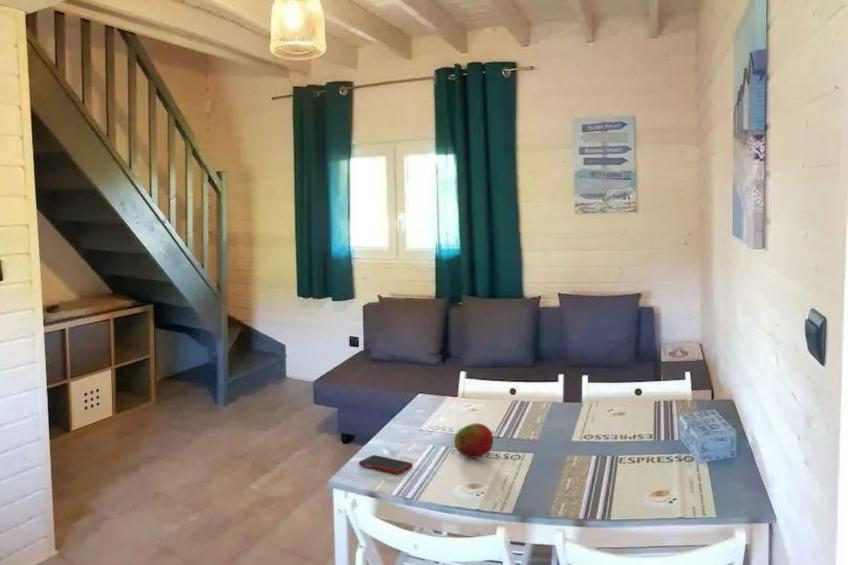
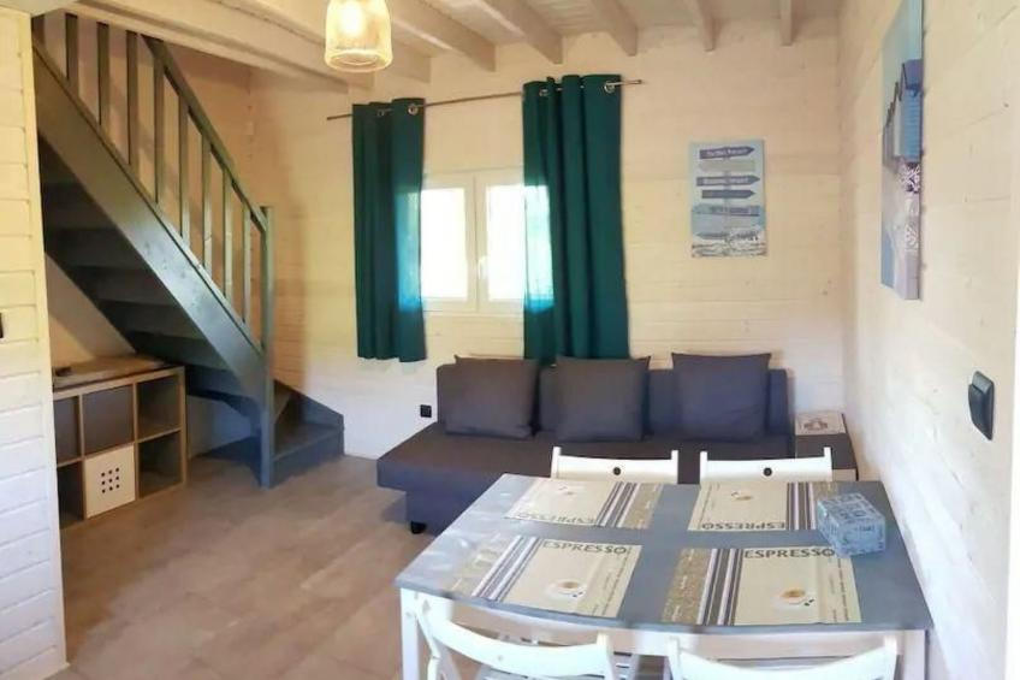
- fruit (473, 440)
- cell phone (385, 464)
